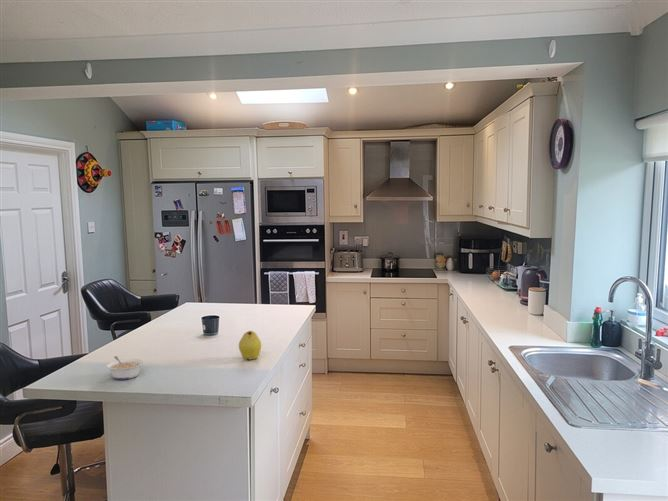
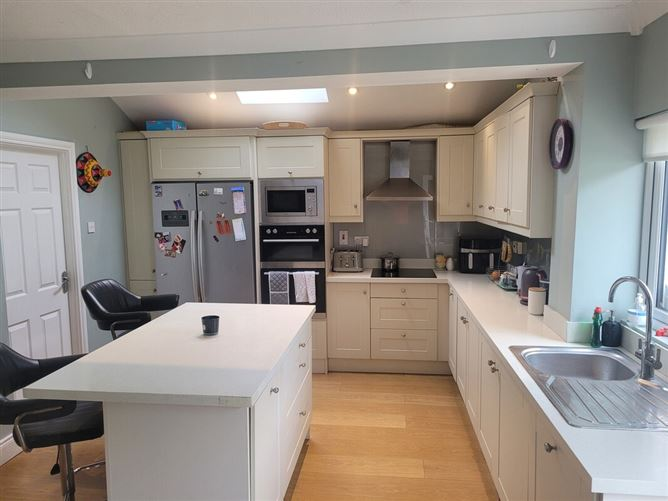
- legume (124, 368)
- fruit (250, 344)
